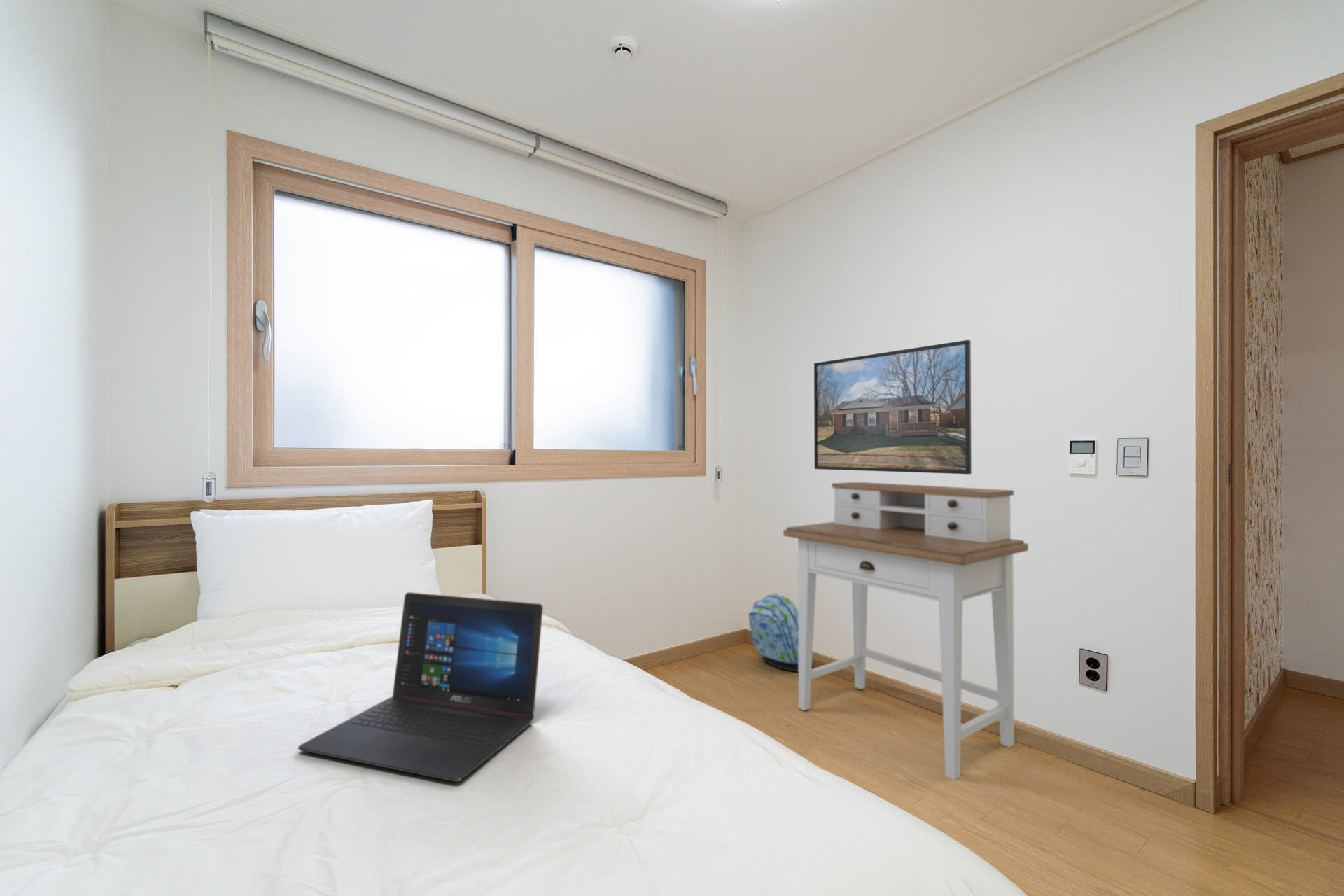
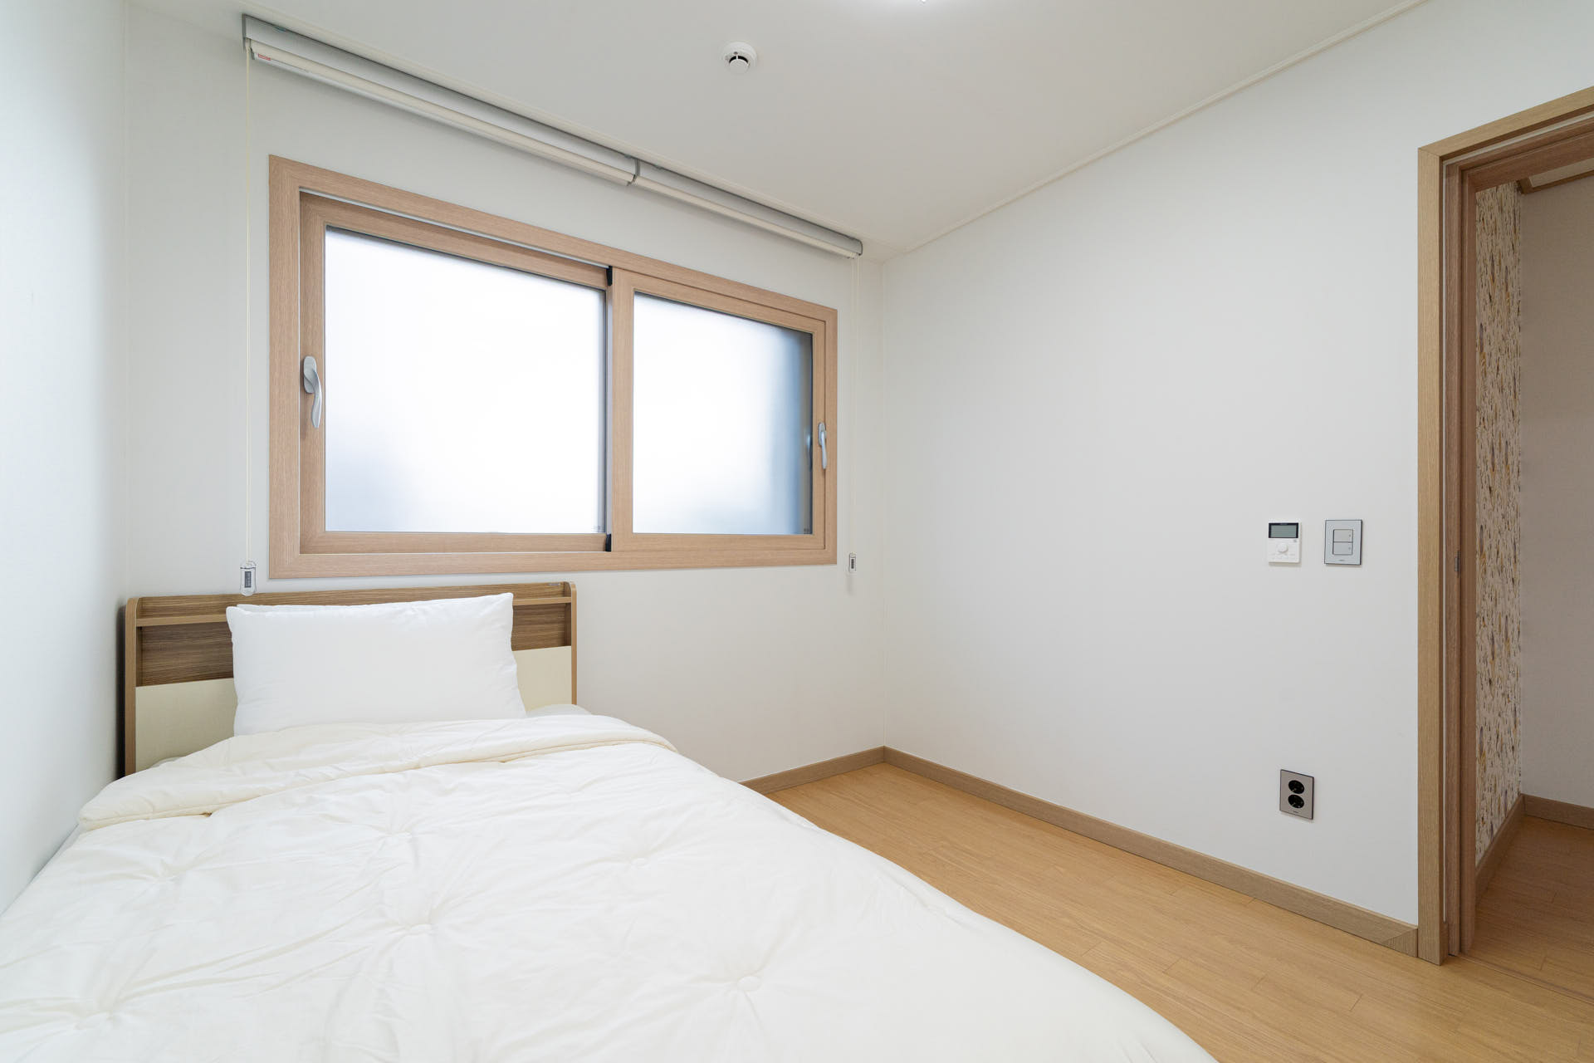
- backpack (778, 630)
- desk (899, 592)
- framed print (883, 412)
- laptop (428, 673)
